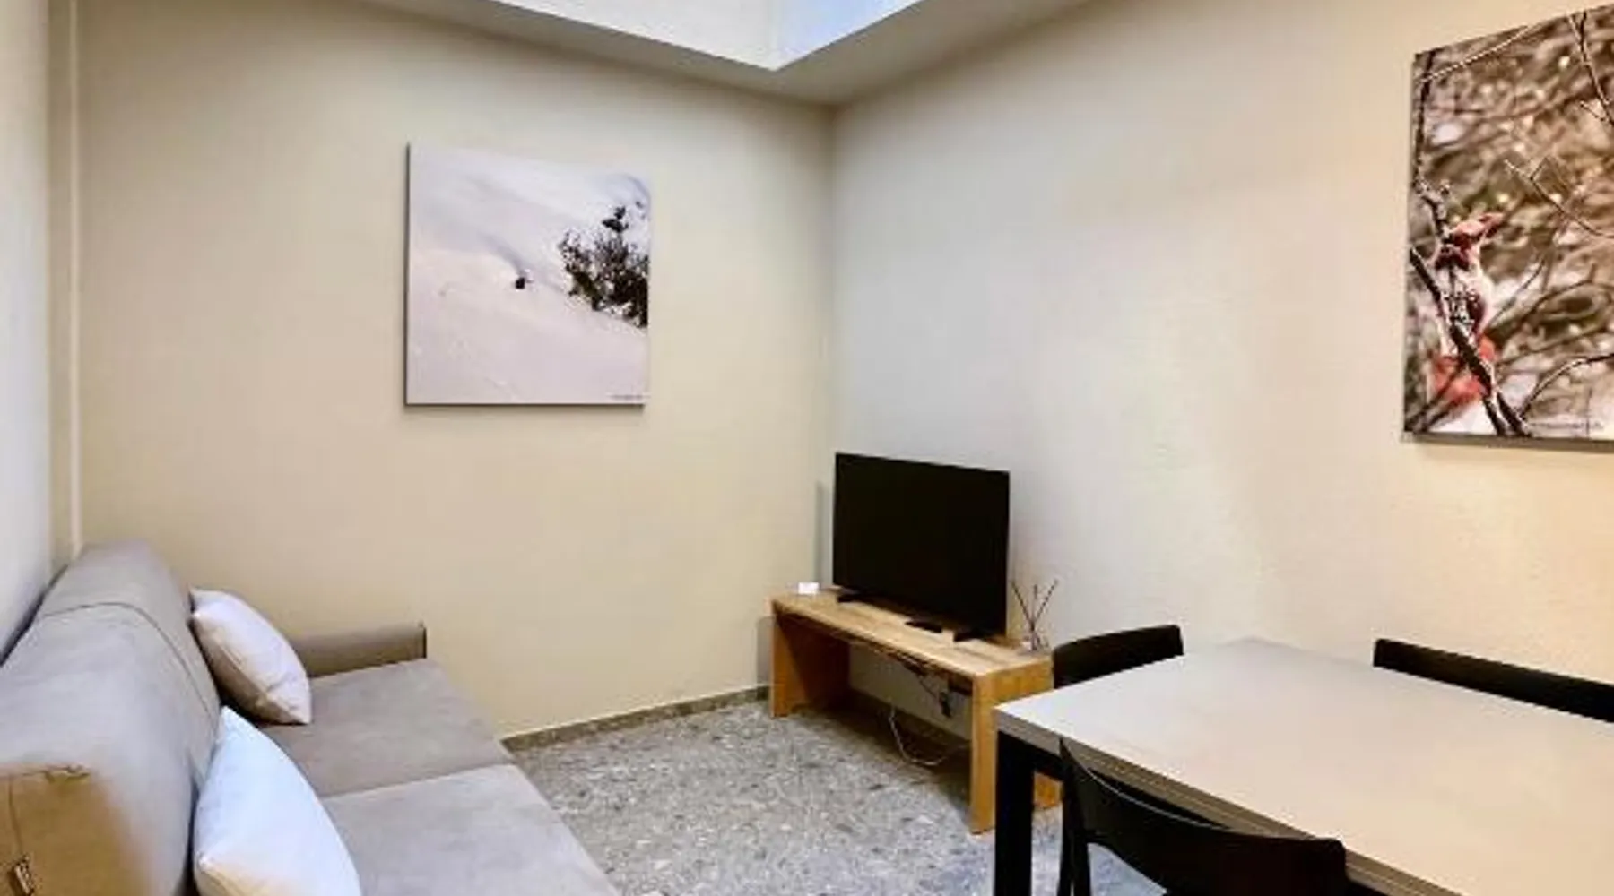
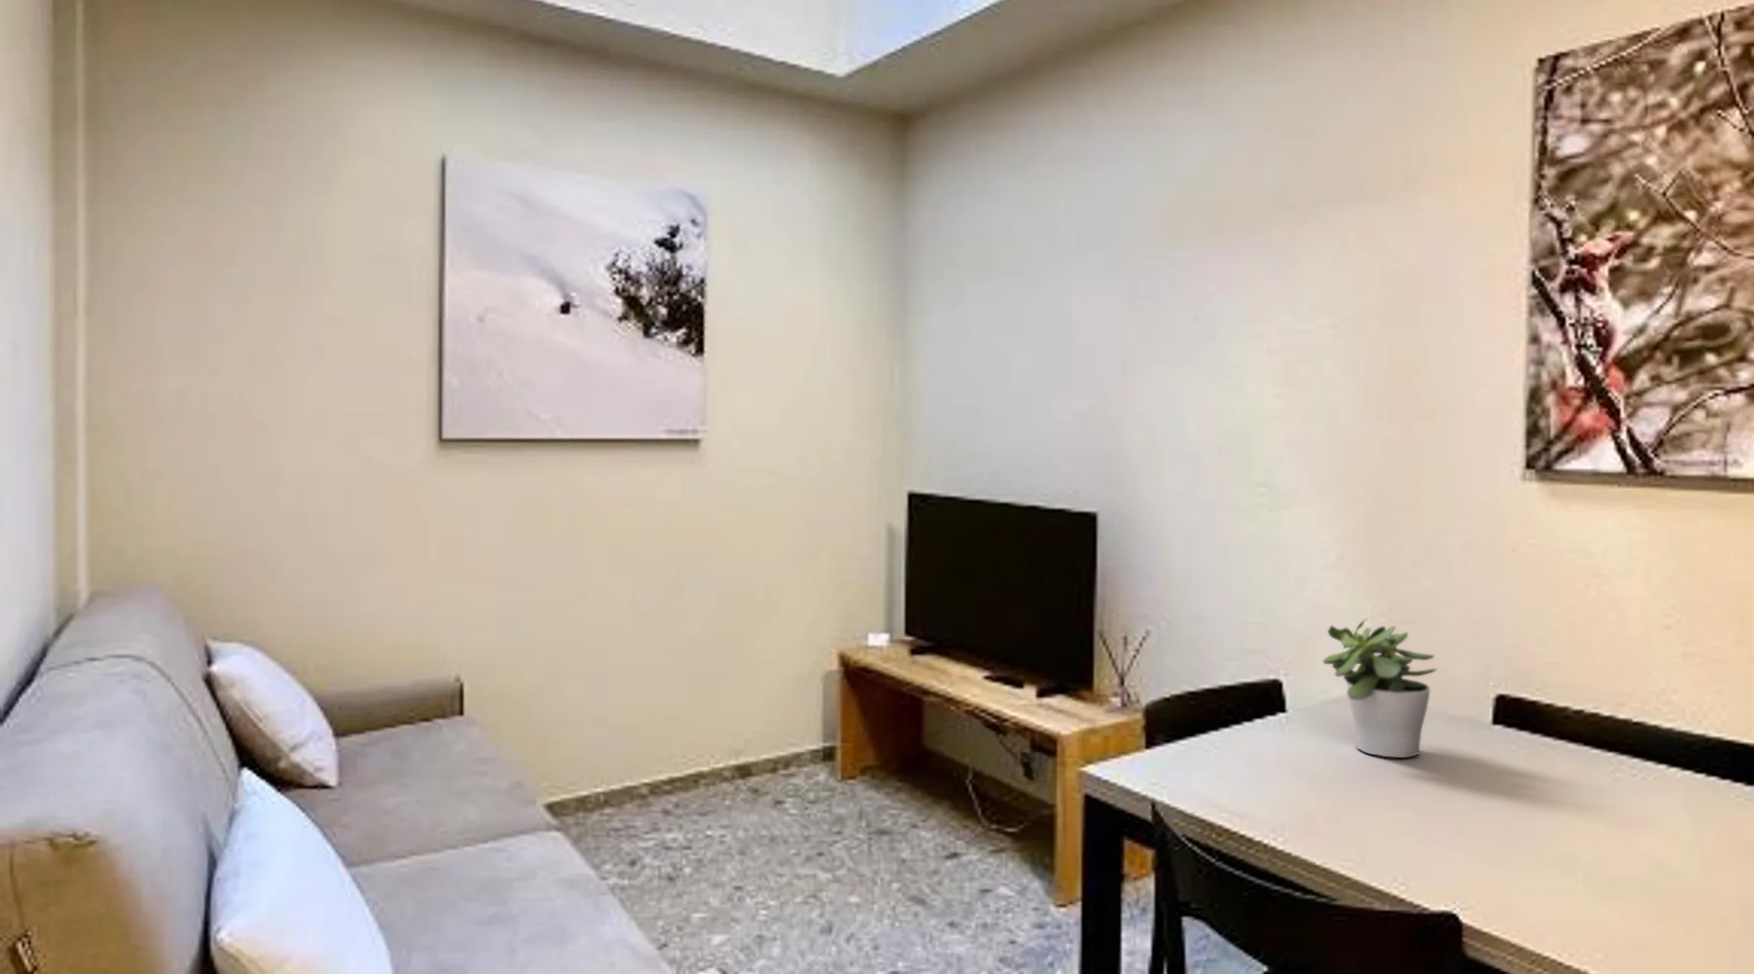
+ potted plant (1368, 684)
